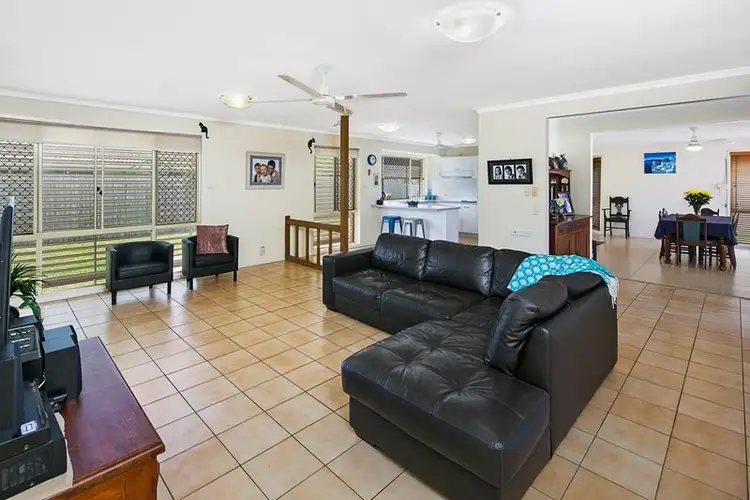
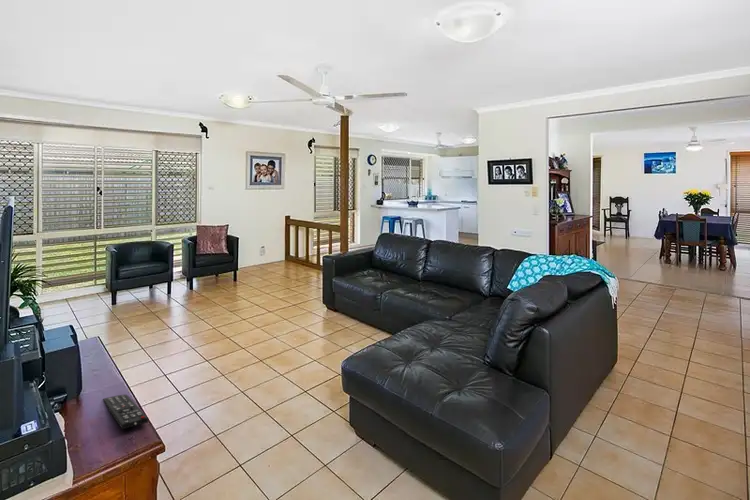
+ remote control (124, 409)
